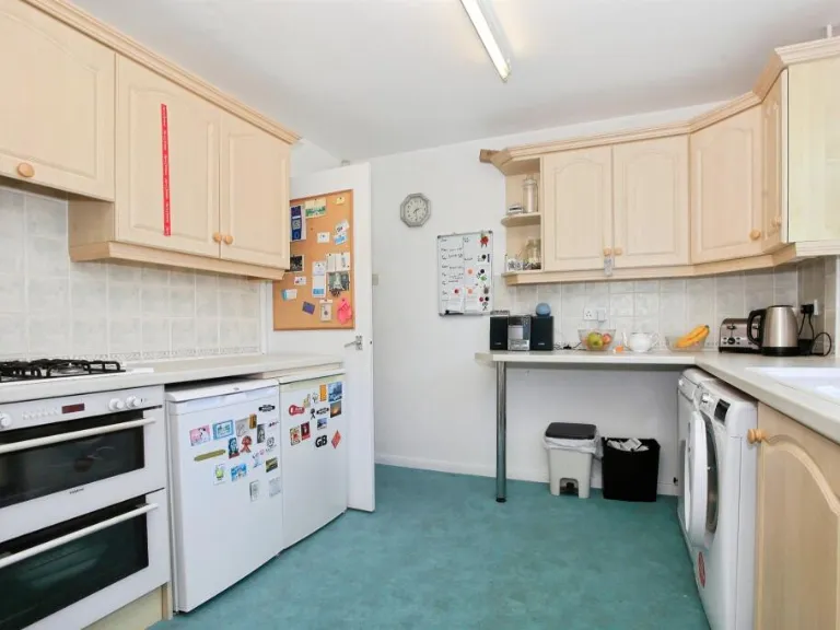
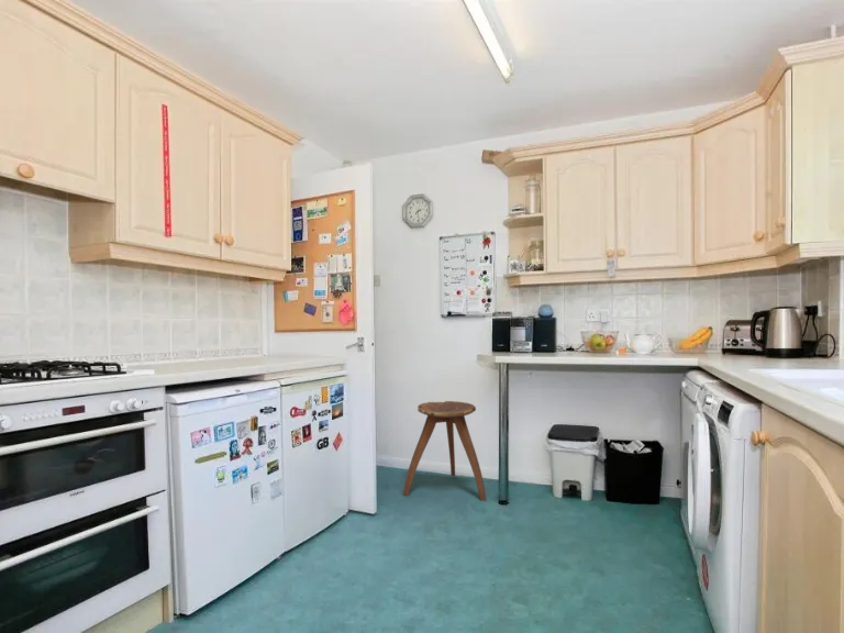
+ stool (453, 446)
